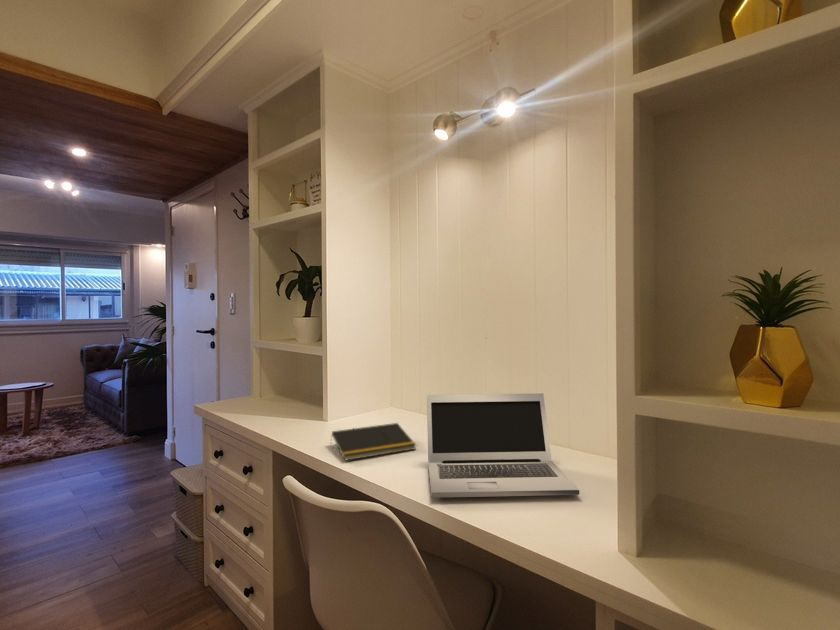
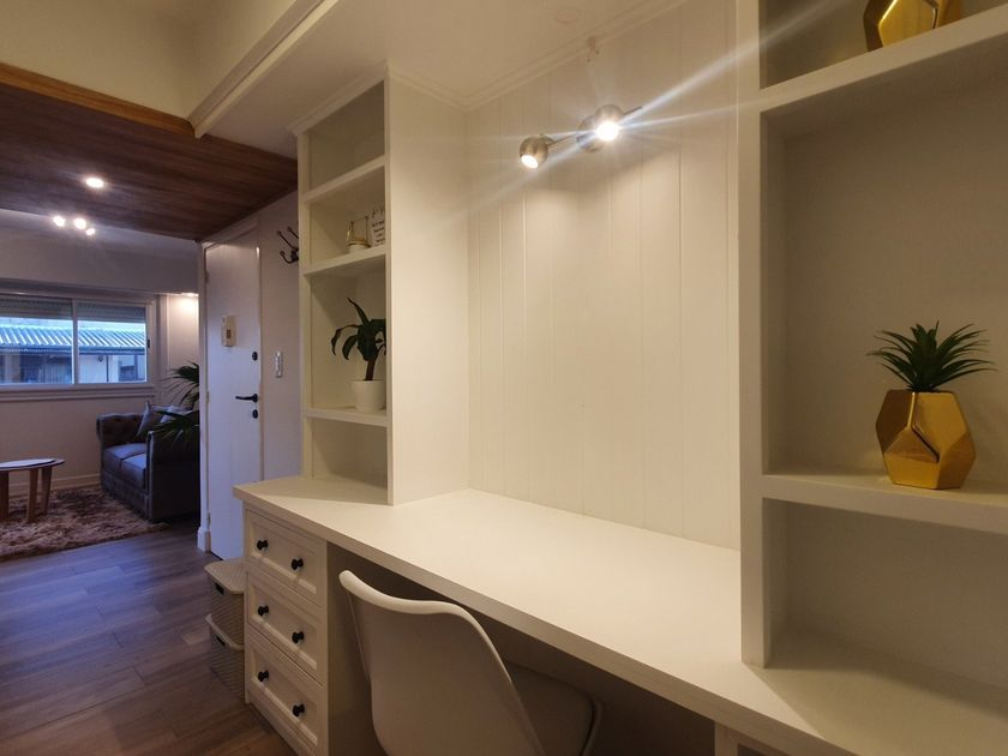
- laptop (494, 439)
- notepad (373, 440)
